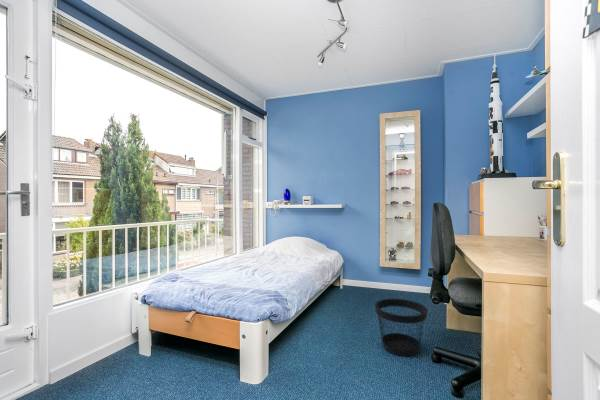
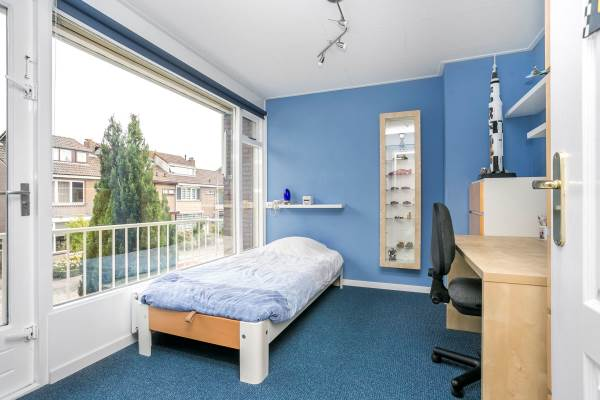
- wastebasket (400, 326)
